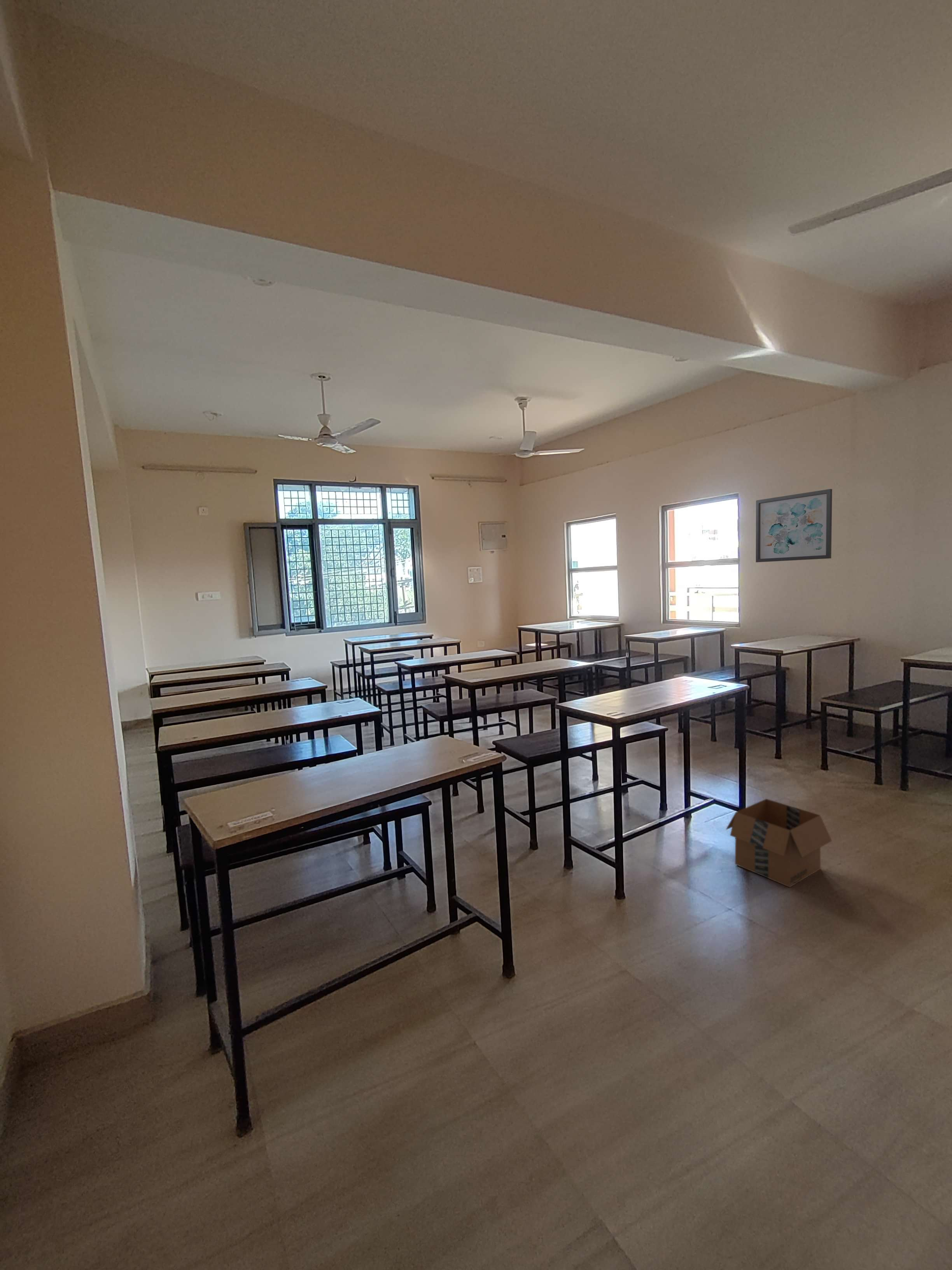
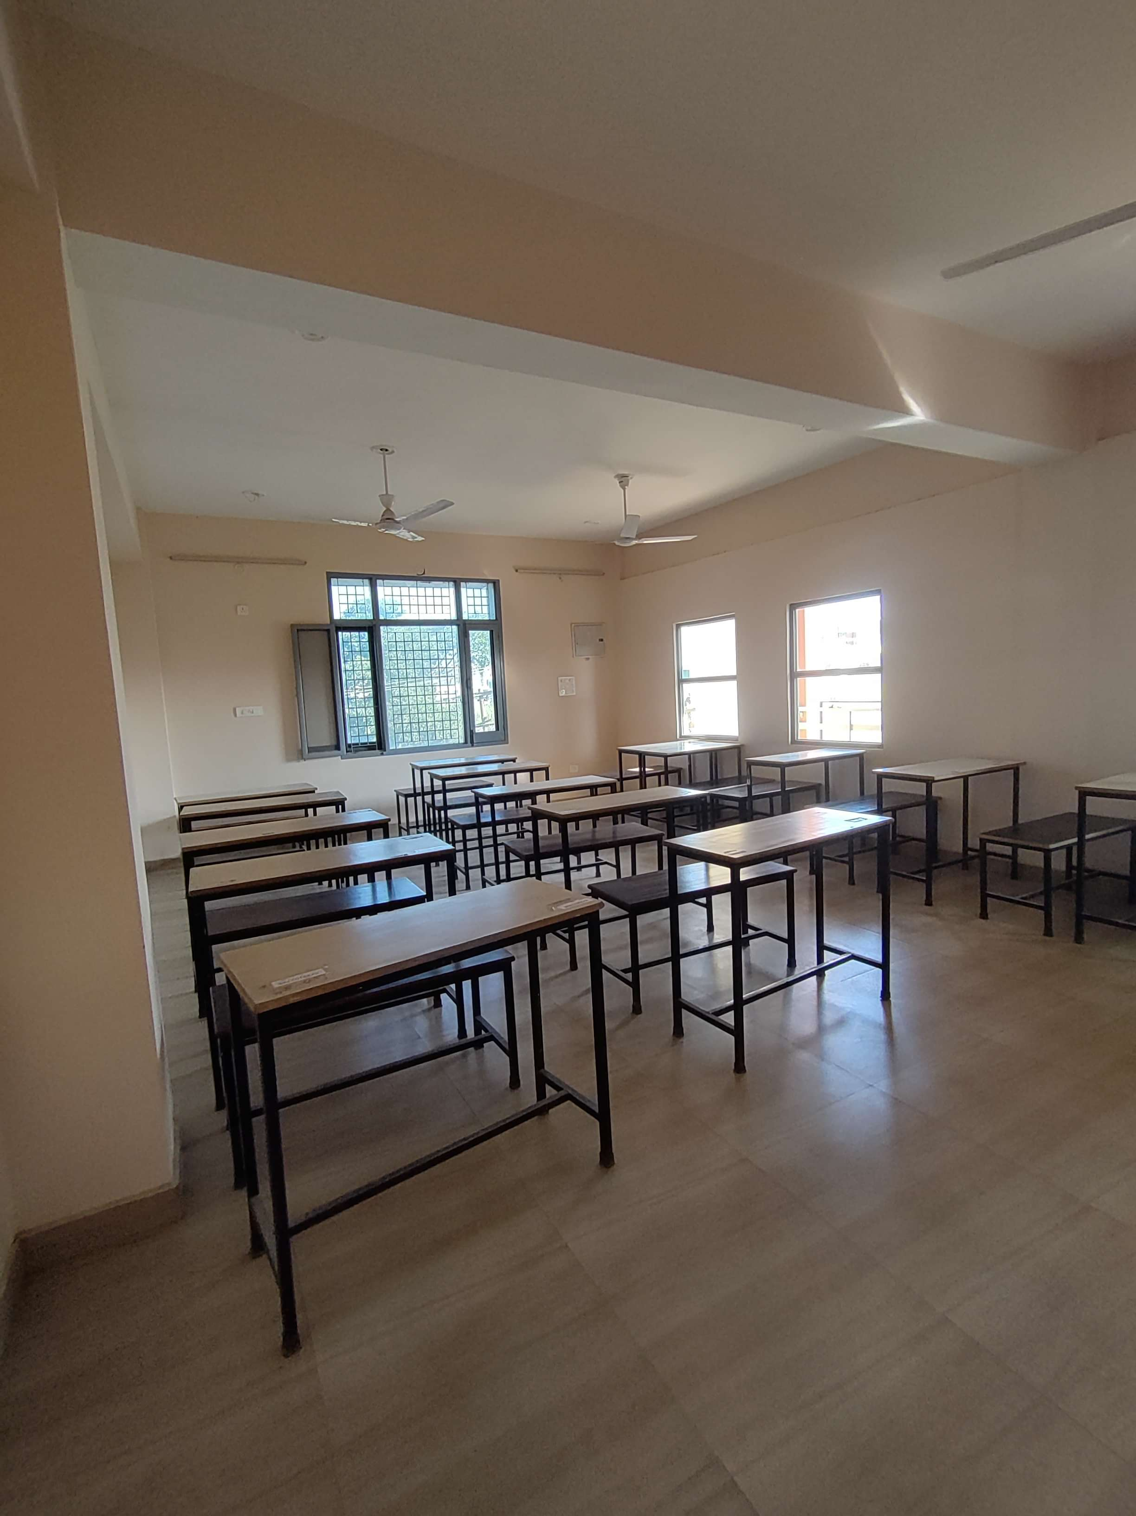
- cardboard box (777, 840)
- wall art (791, 528)
